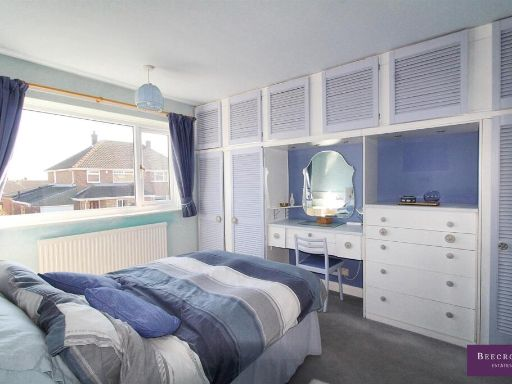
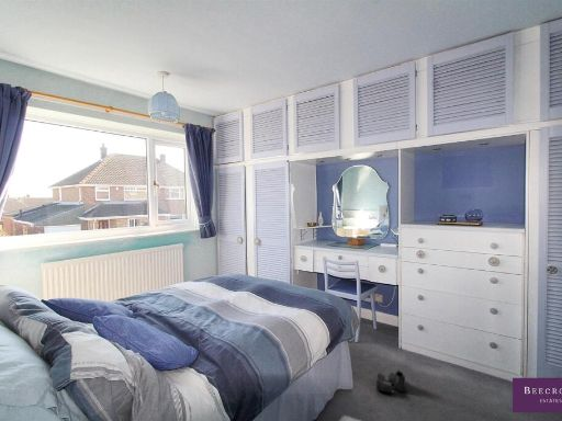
+ boots (389, 378)
